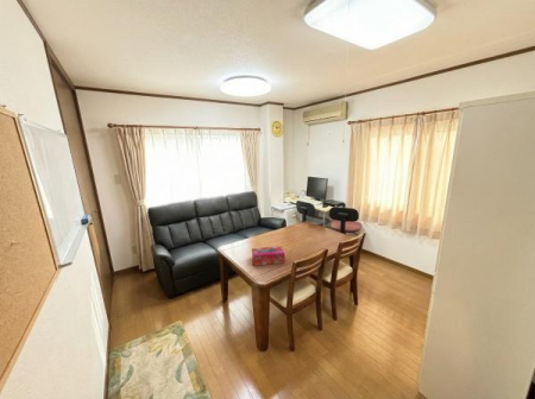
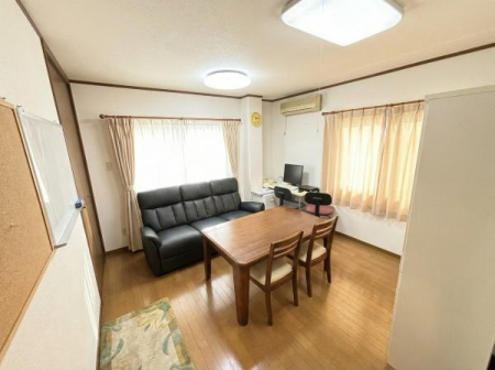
- tissue box (268, 255)
